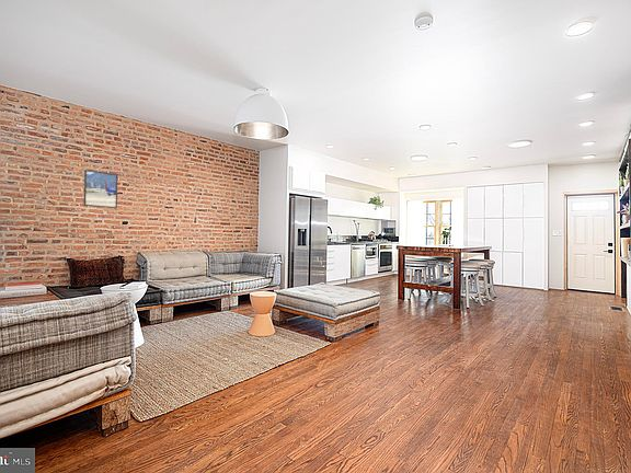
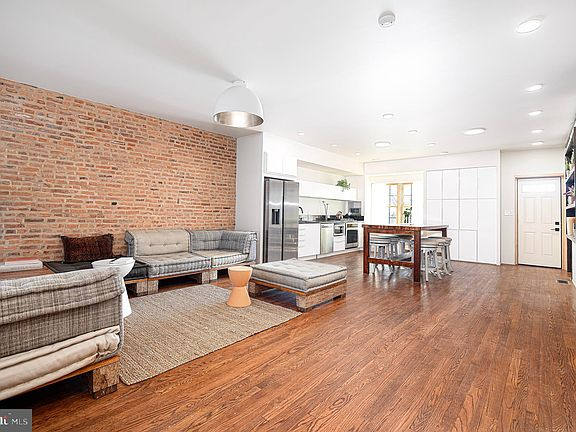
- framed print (101, 189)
